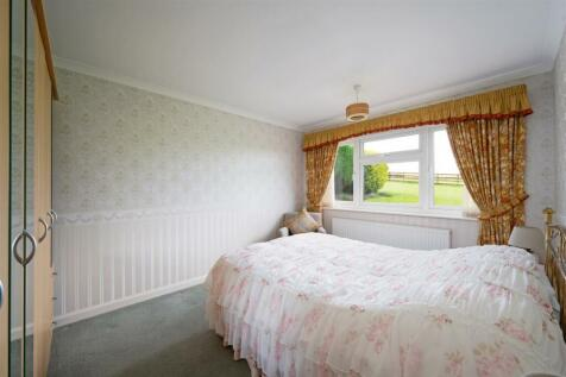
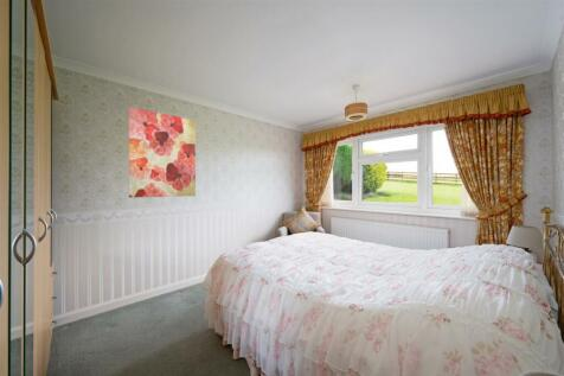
+ wall art (165, 155)
